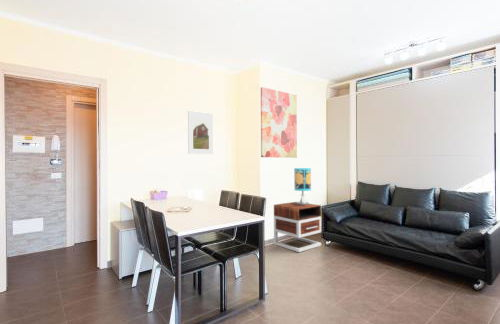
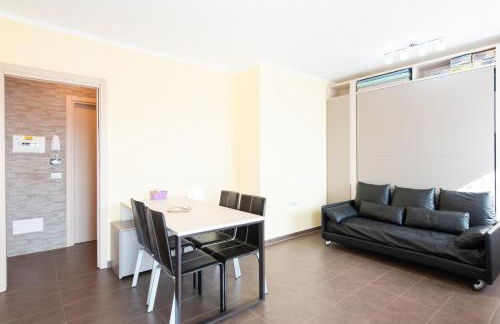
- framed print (200, 133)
- wall art (279, 124)
- table lamp (301, 186)
- nightstand (298, 225)
